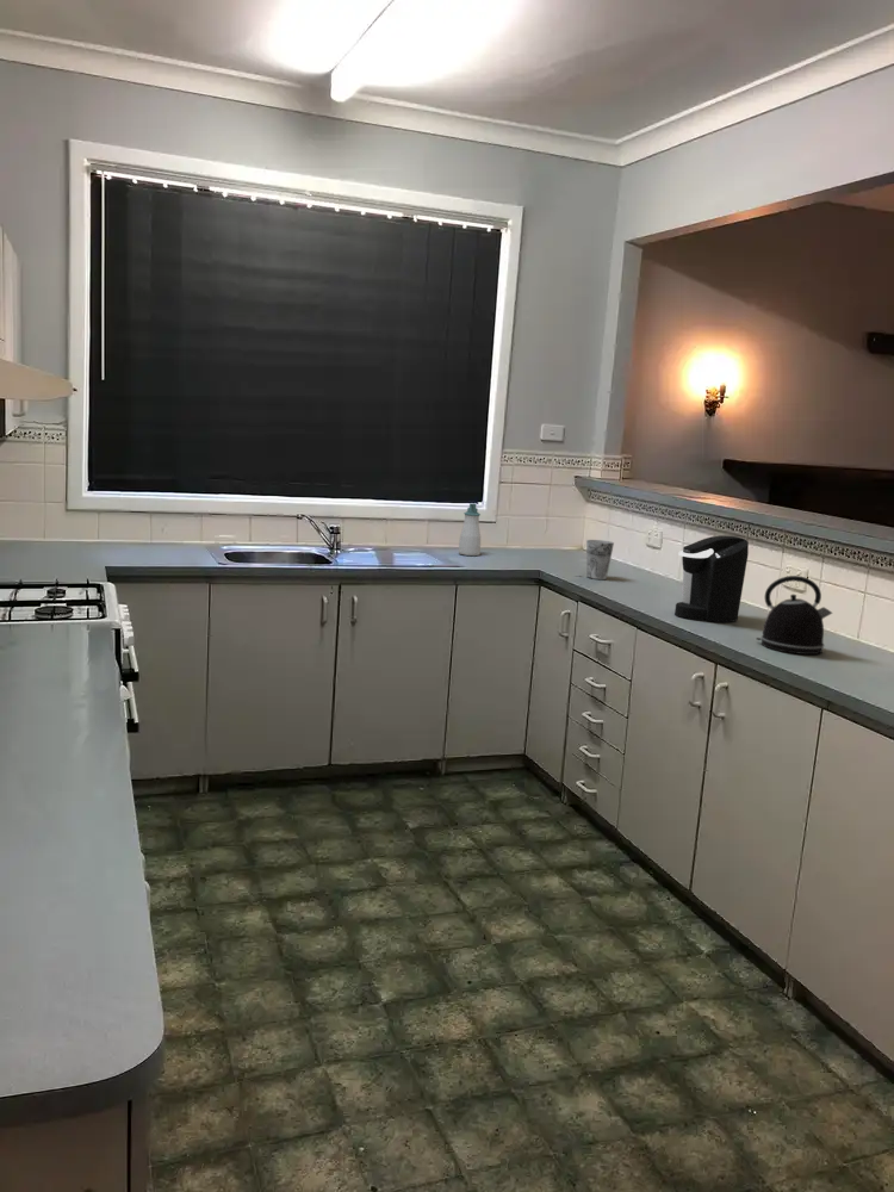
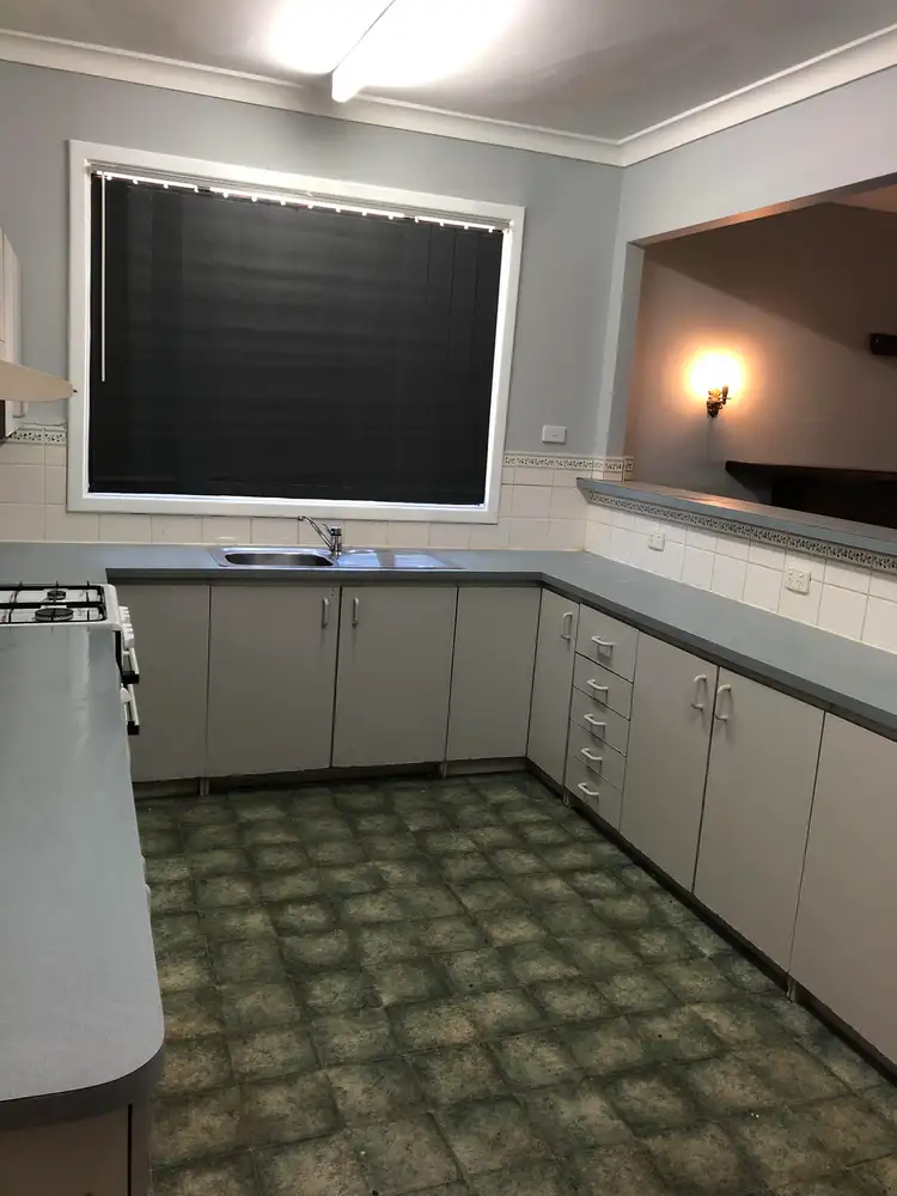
- cup (598, 559)
- coffee maker (708, 576)
- kettle (795, 611)
- soap bottle (471, 528)
